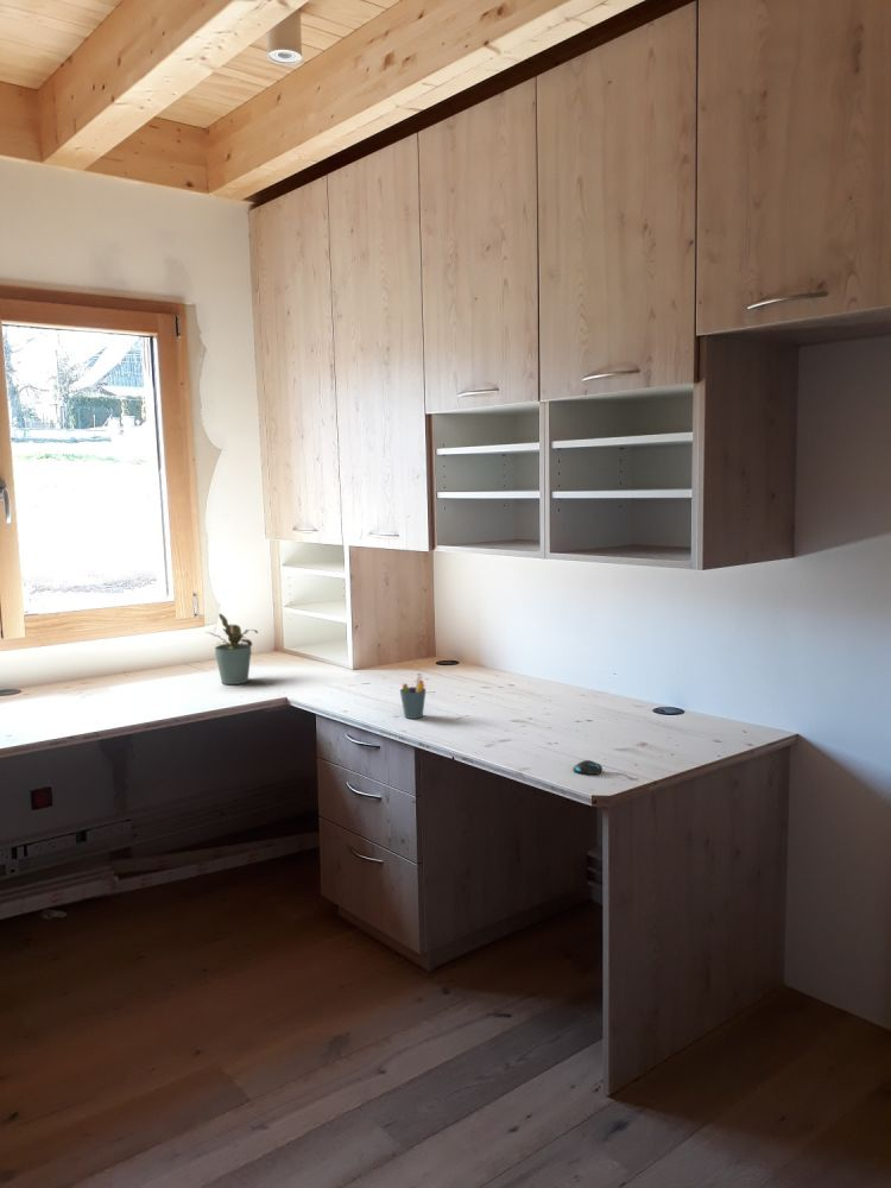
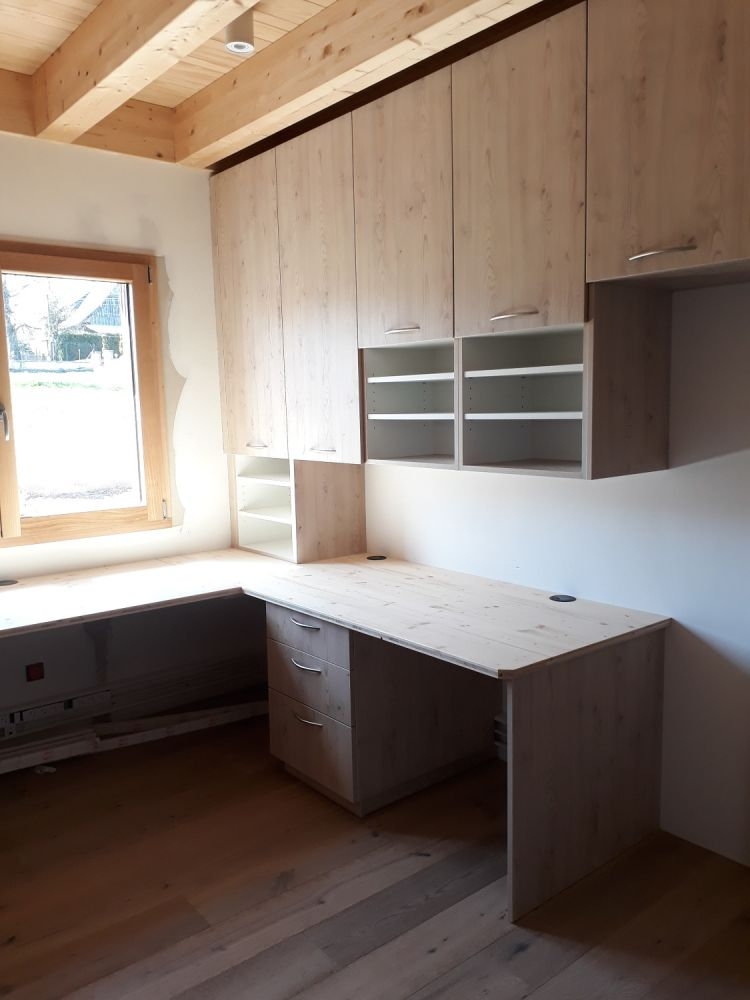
- mouse (604, 771)
- pen holder (412, 695)
- potted plant (230, 646)
